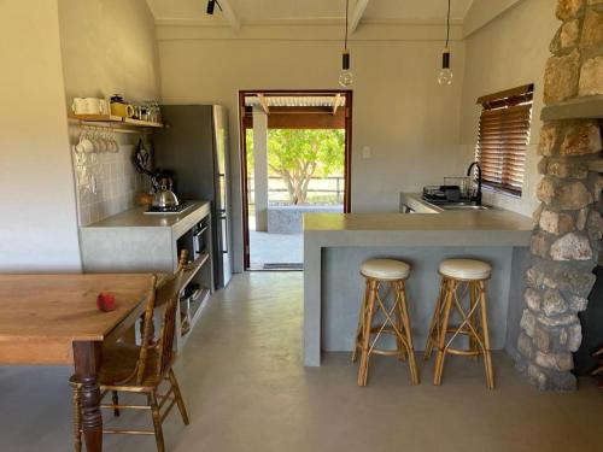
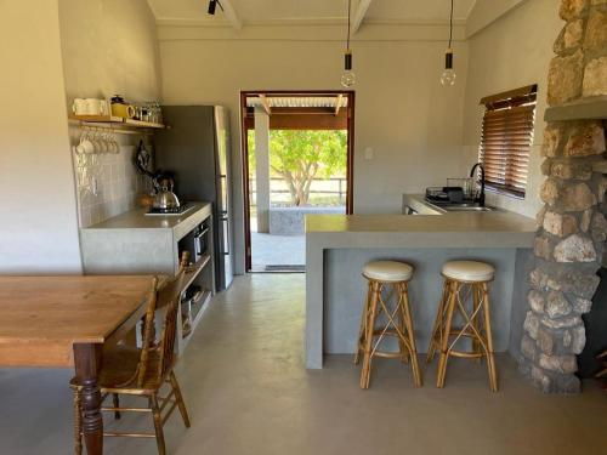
- fruit (105, 301)
